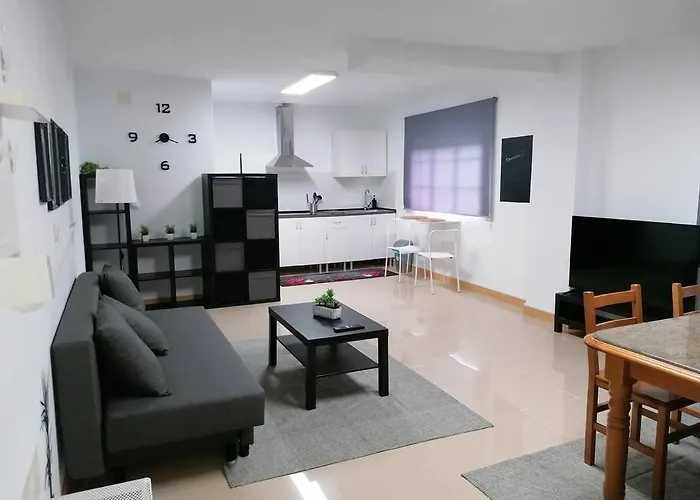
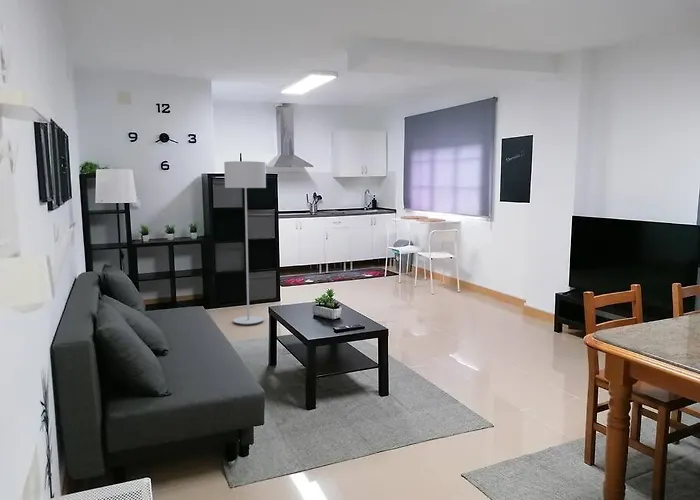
+ floor lamp (246, 243)
